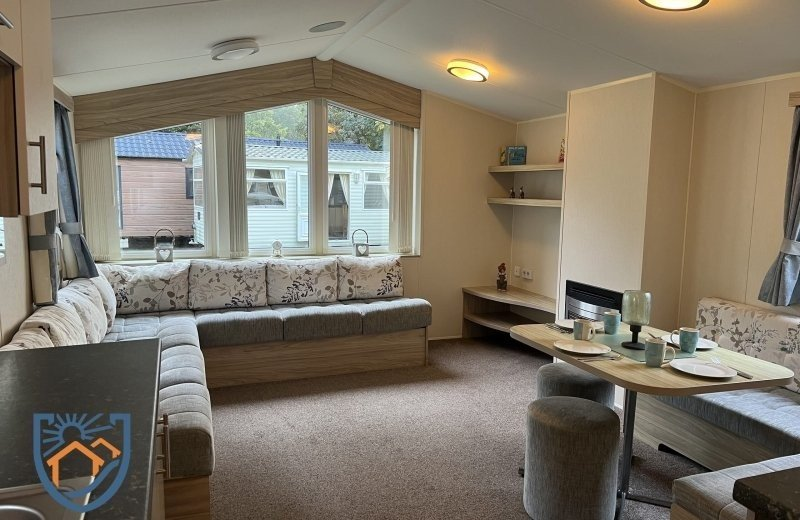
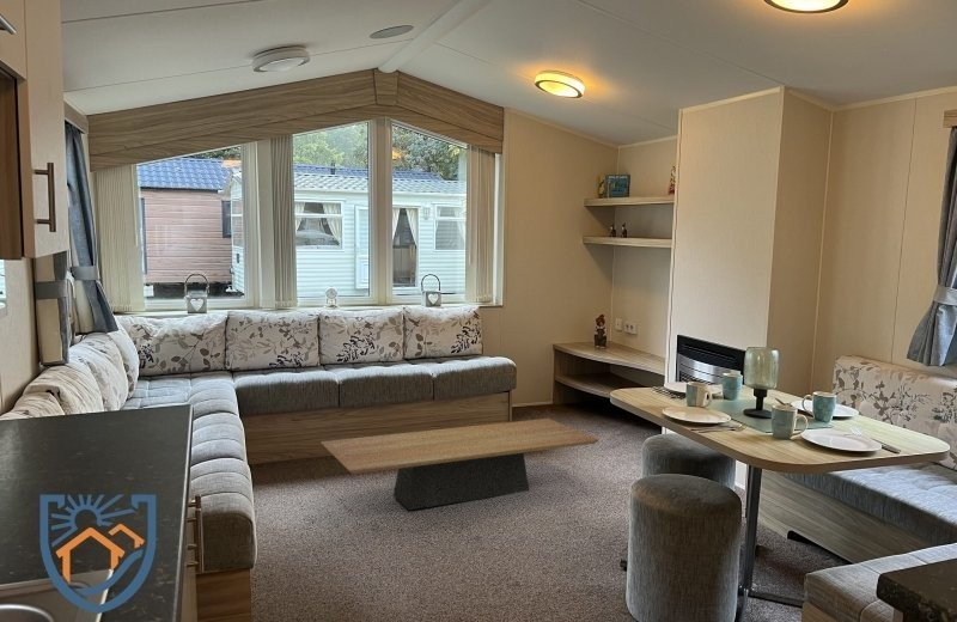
+ coffee table (463, 466)
